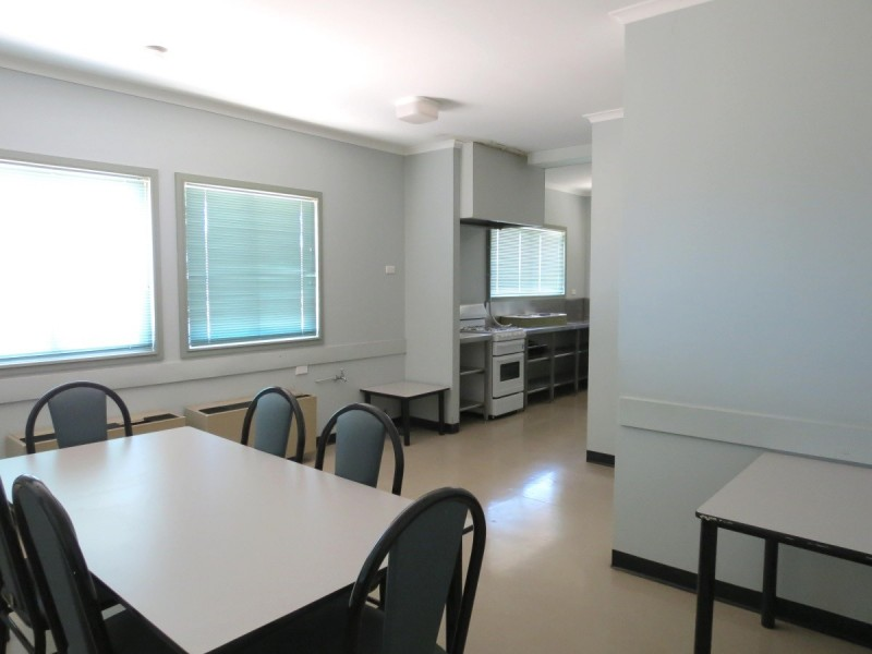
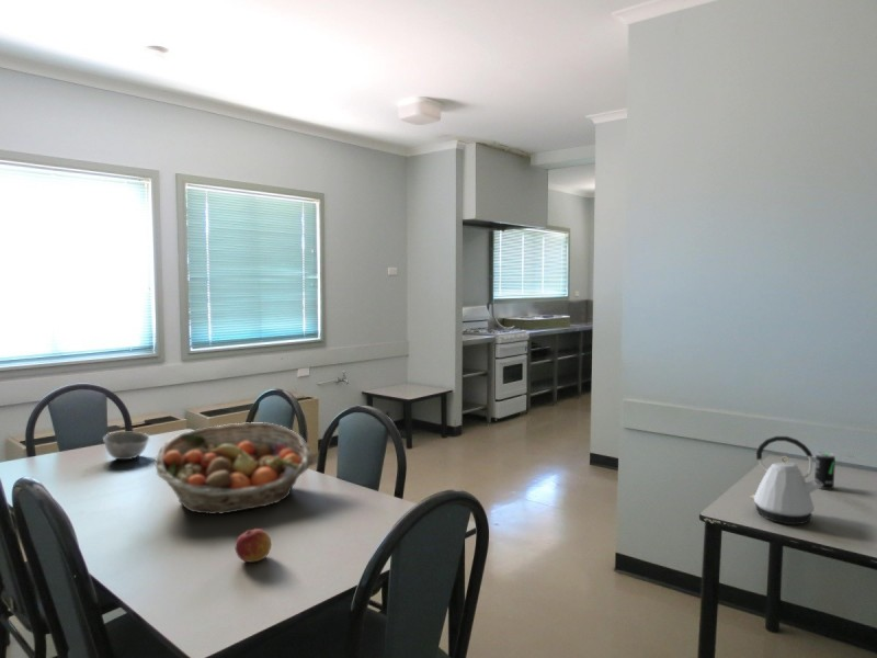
+ fruit basket (236, 465)
+ bowl (127, 446)
+ apple (253, 543)
+ beverage can (824, 469)
+ kettle (786, 477)
